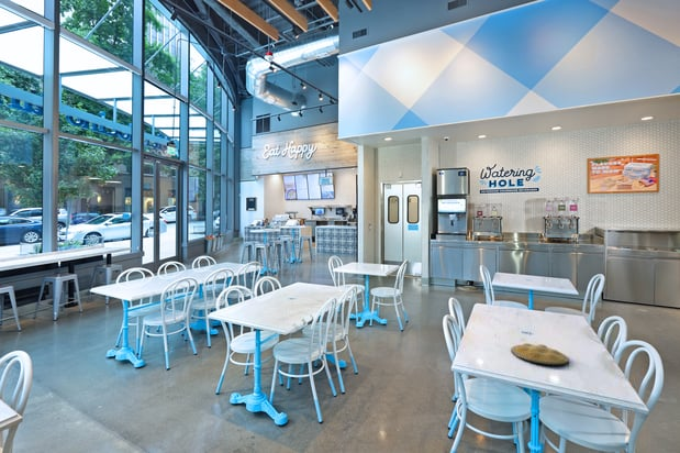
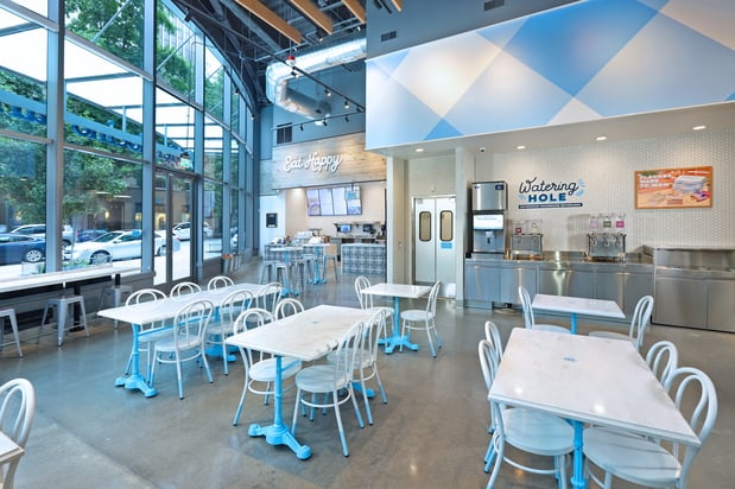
- plate (538, 350)
